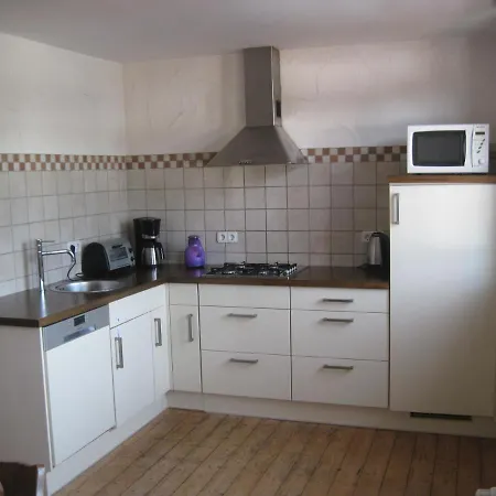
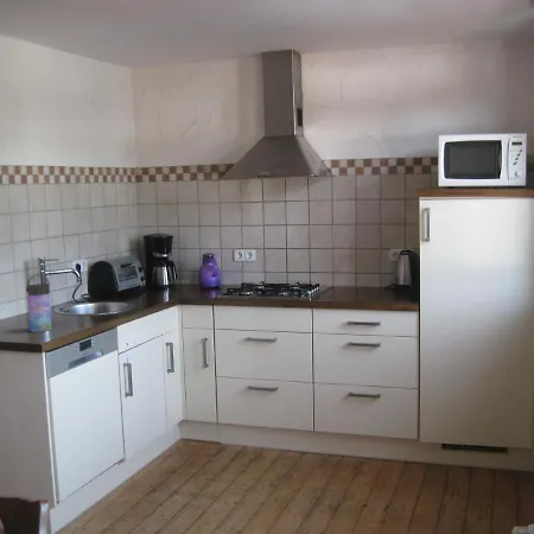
+ water bottle (39, 301)
